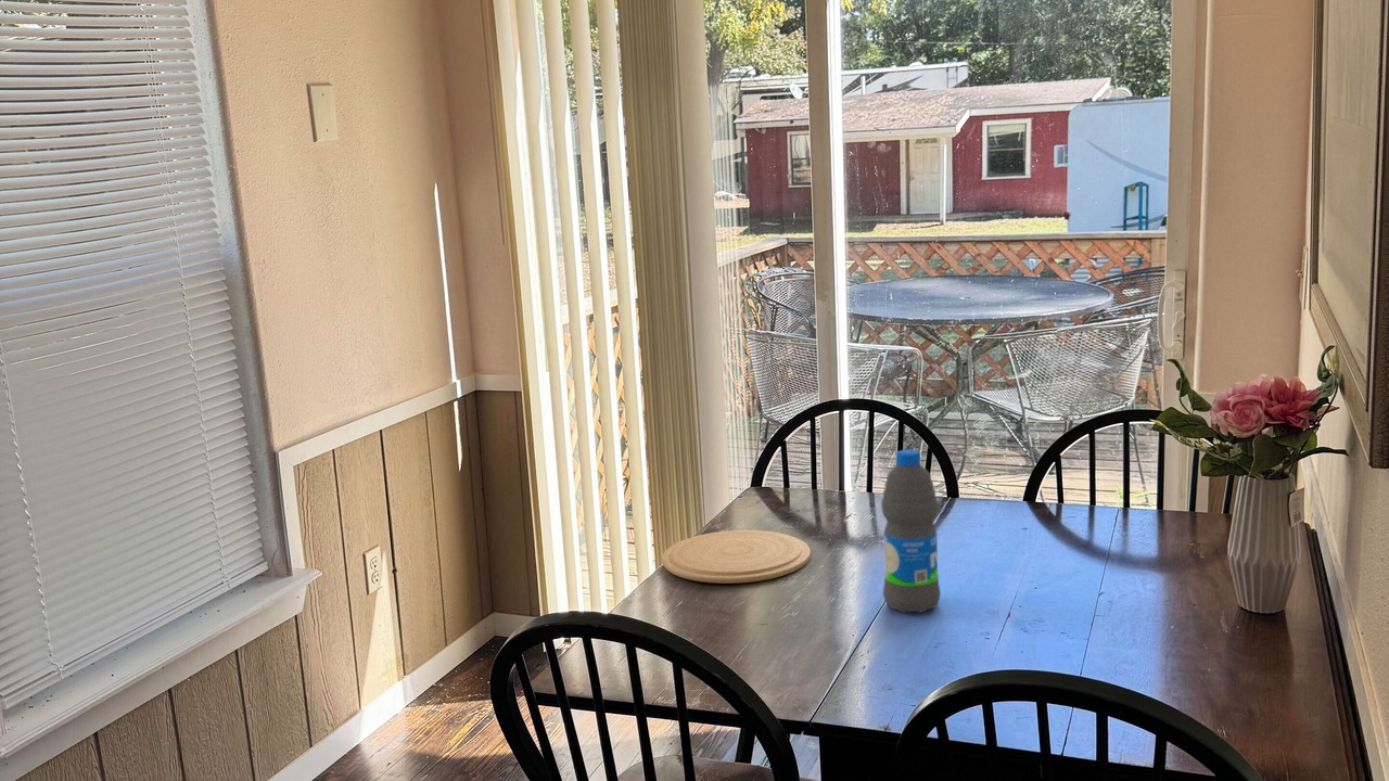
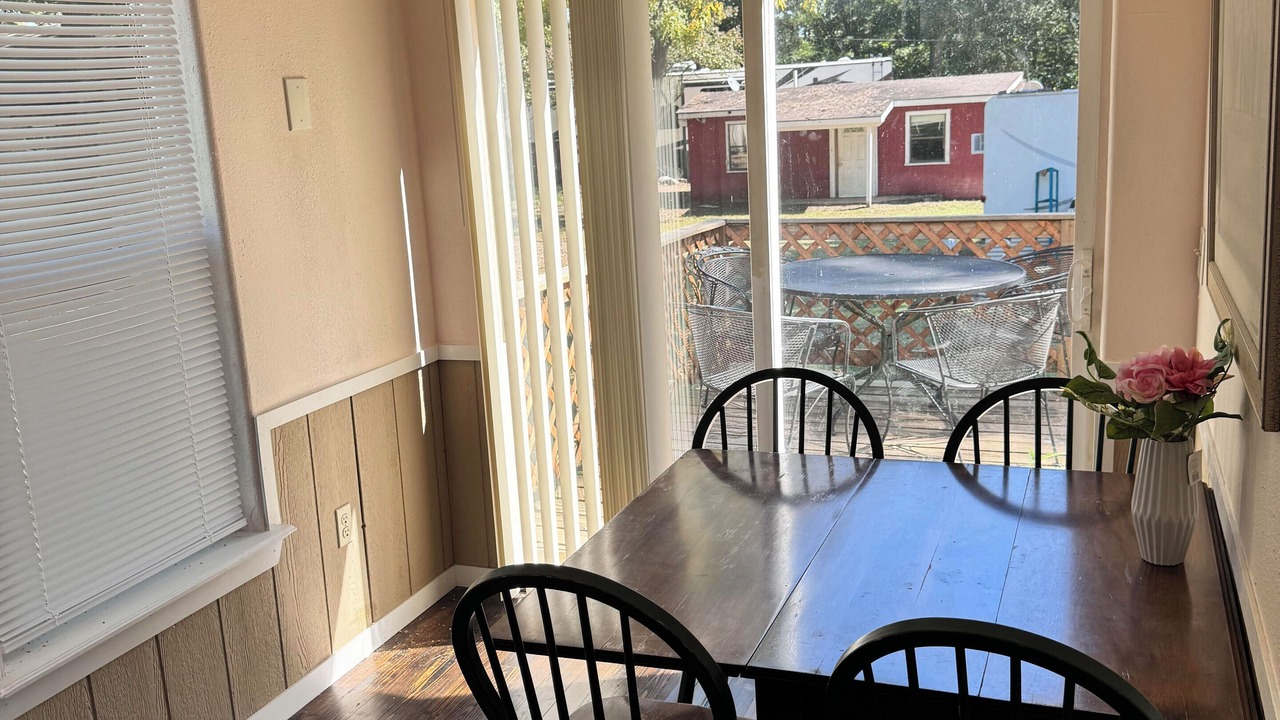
- water bottle (909, 528)
- plate (736, 553)
